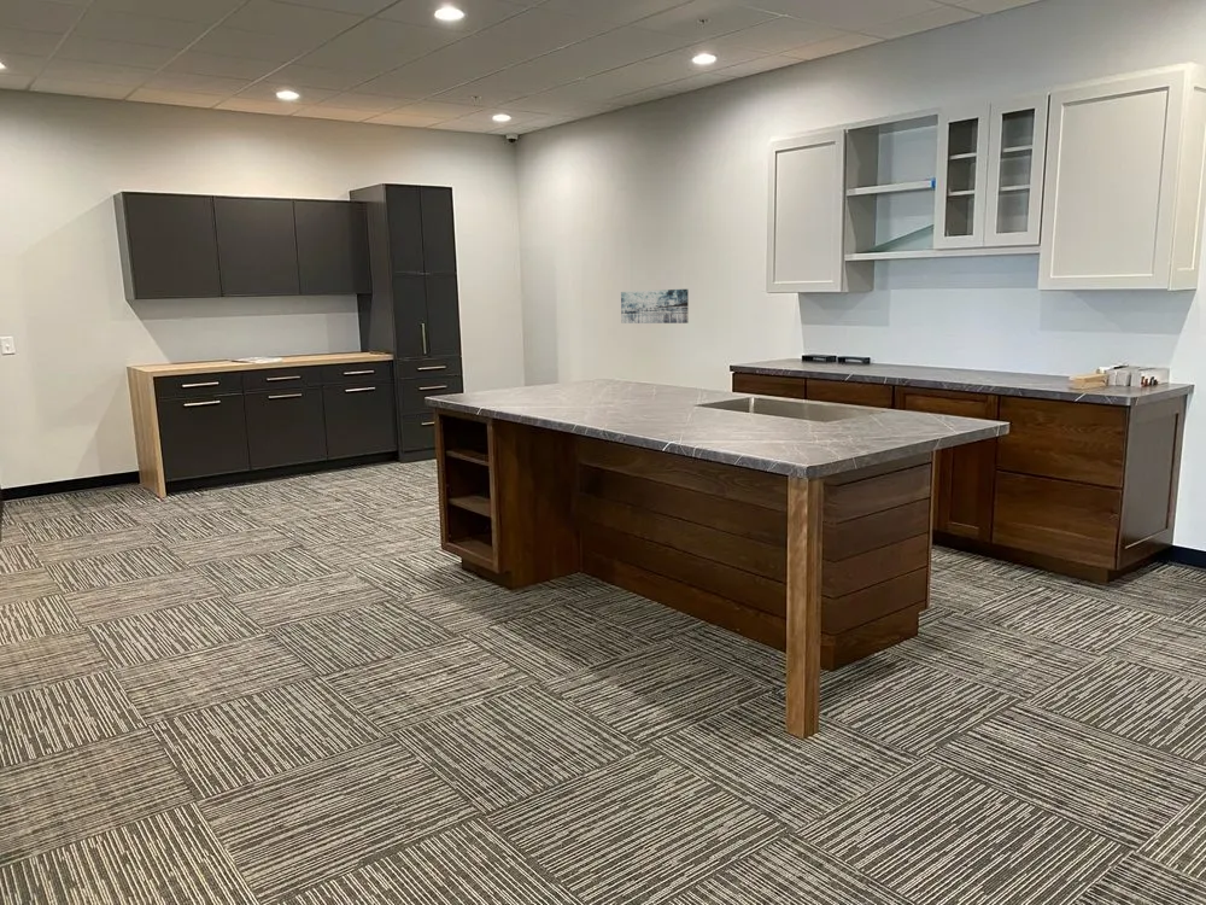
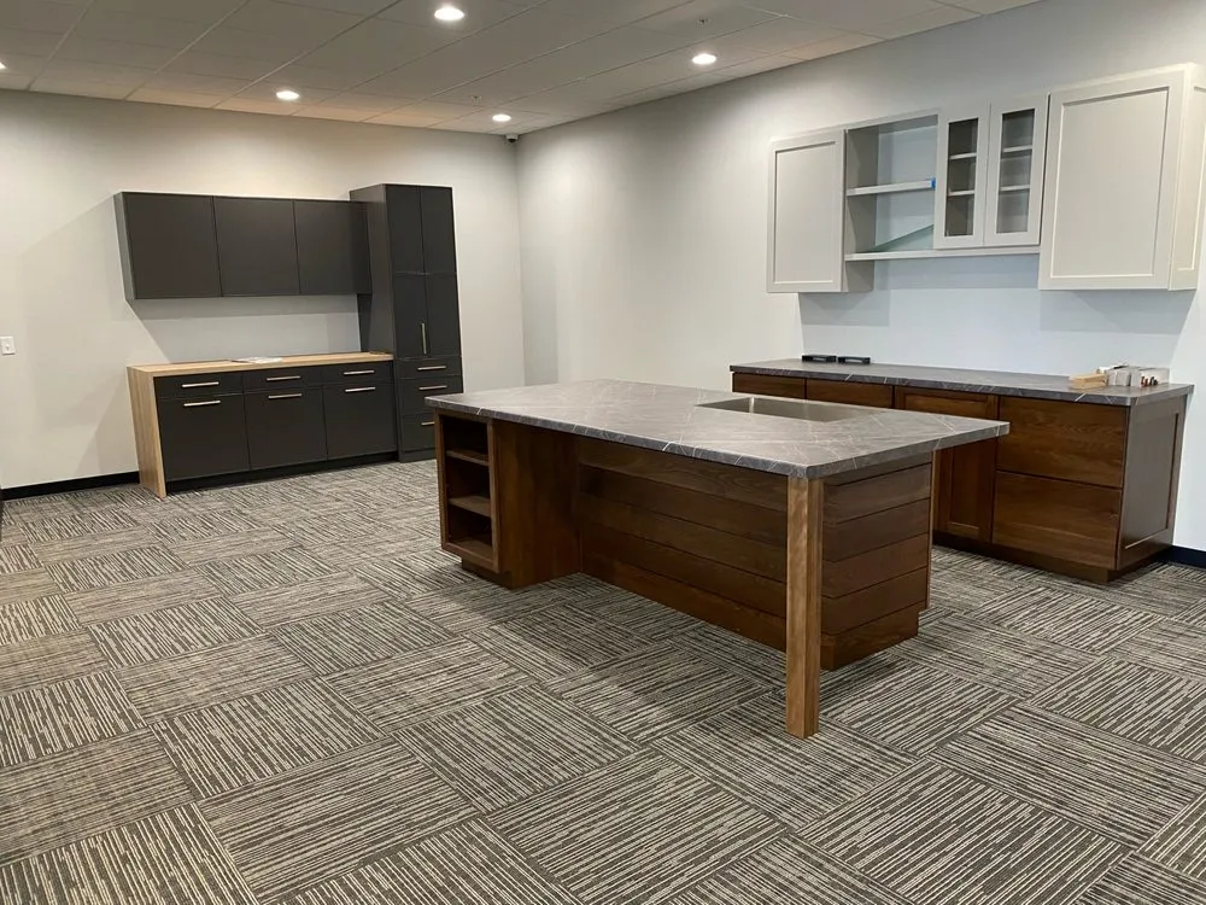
- wall art (652, 306)
